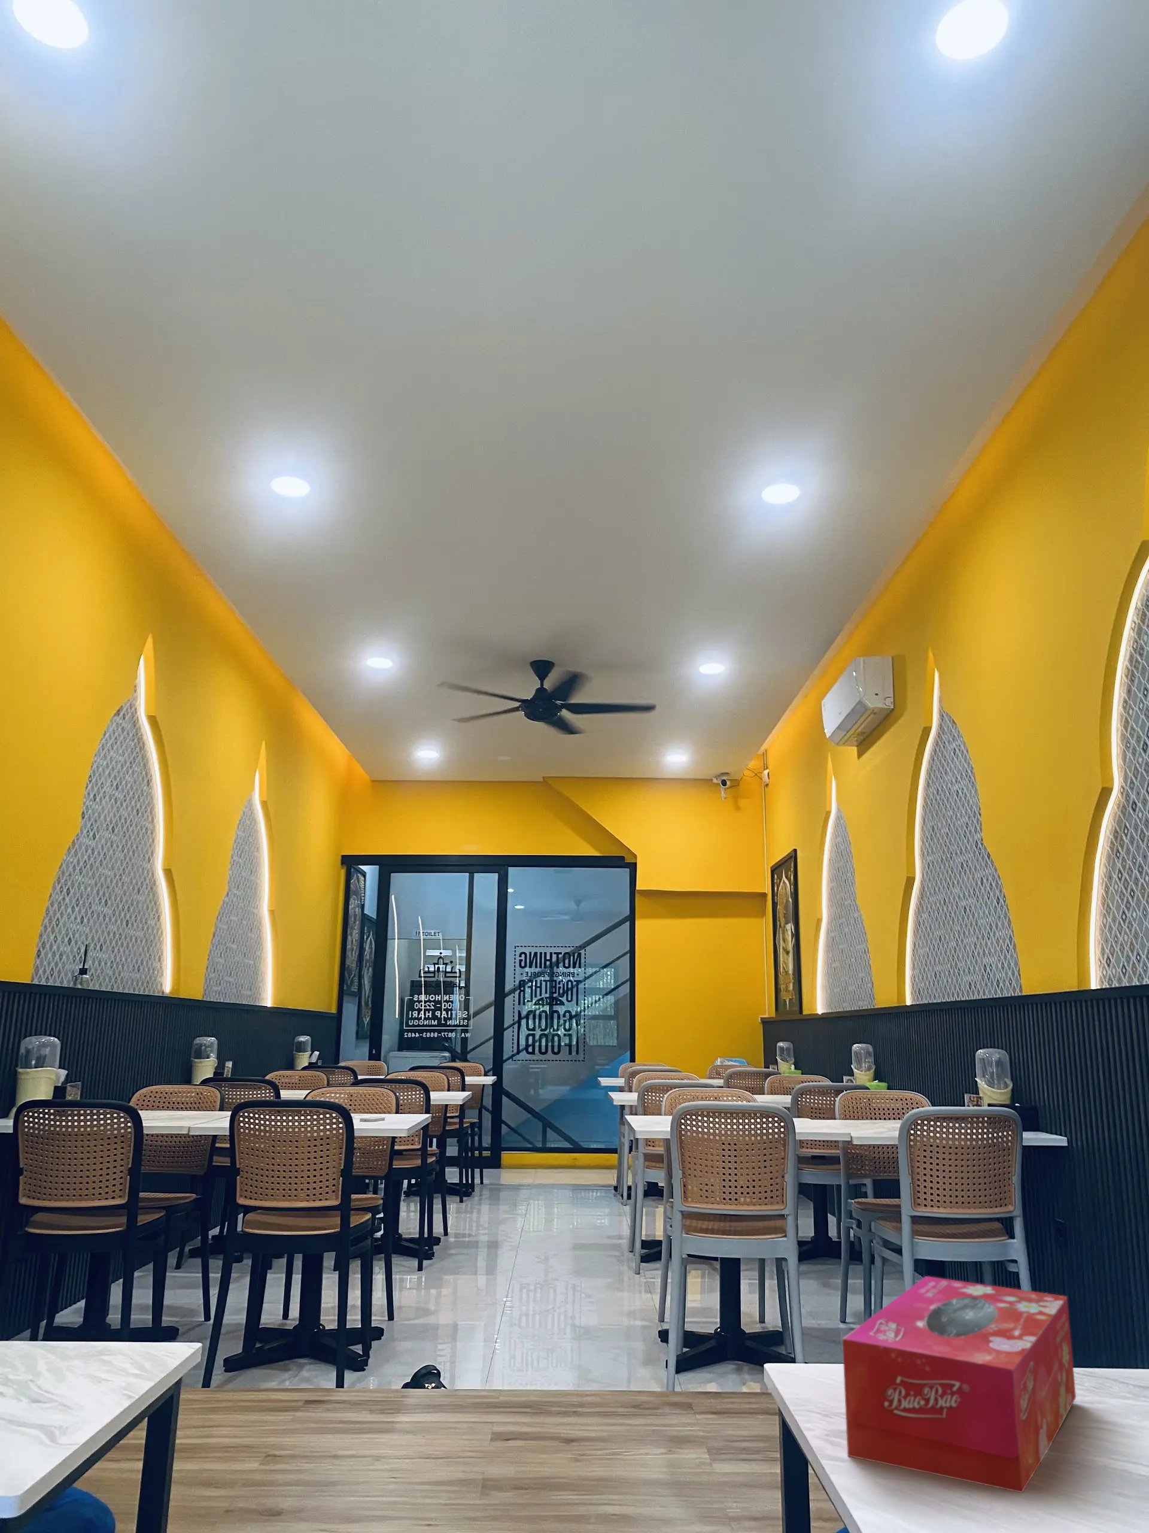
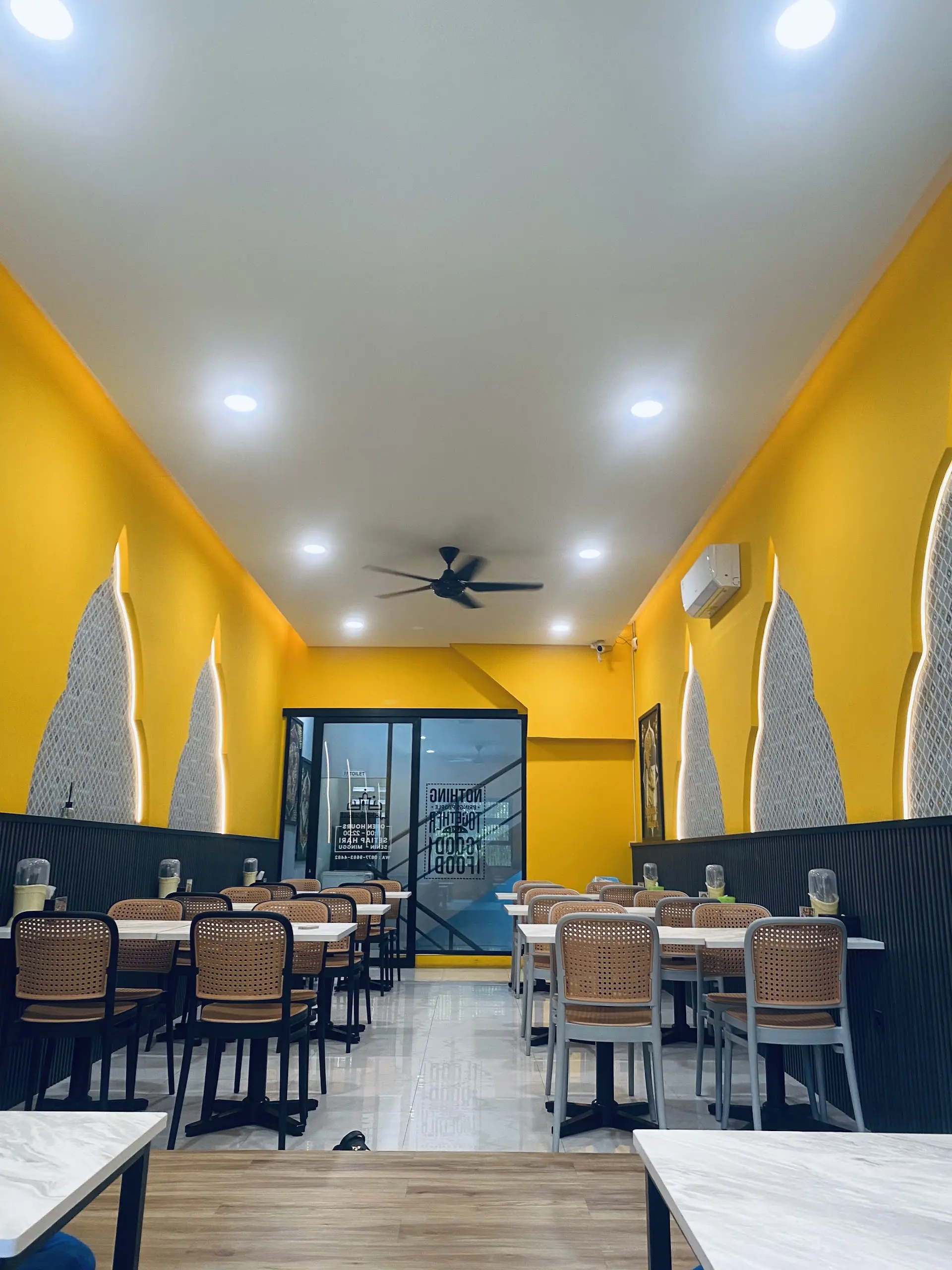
- tissue box (967, 1370)
